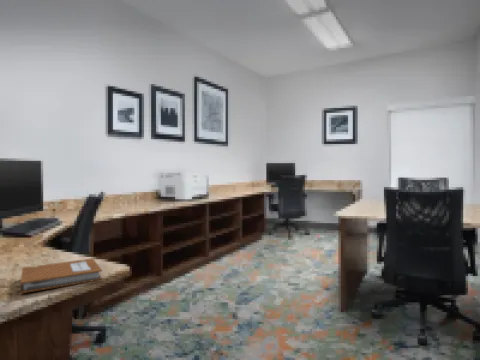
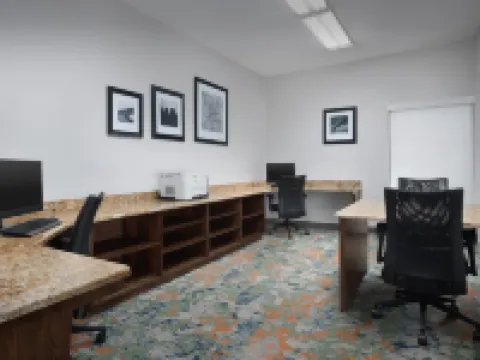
- notebook (63, 272)
